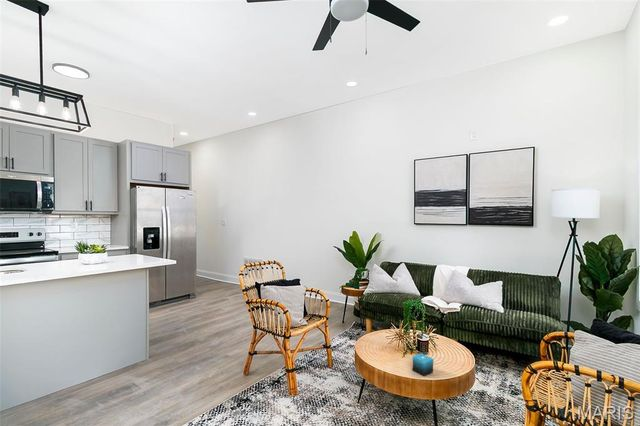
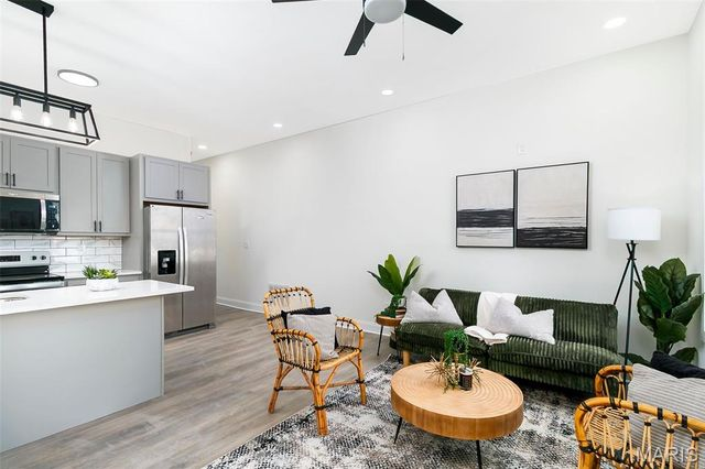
- candle (422, 361)
